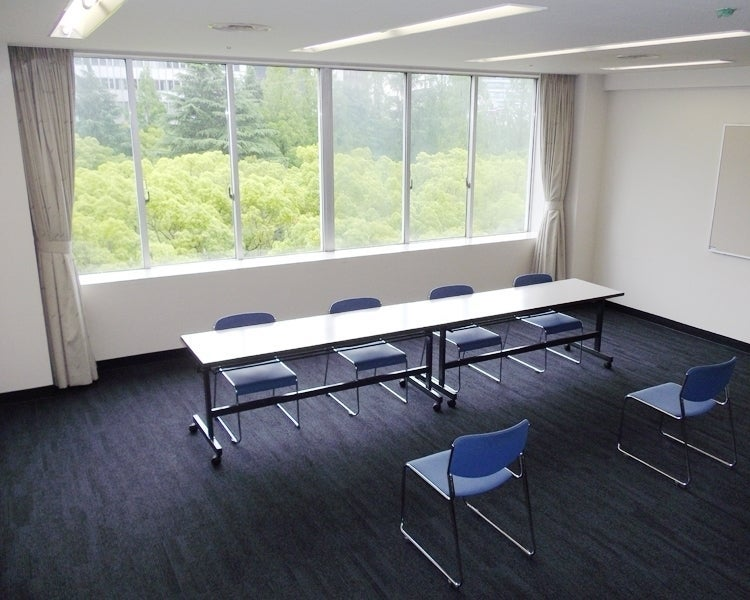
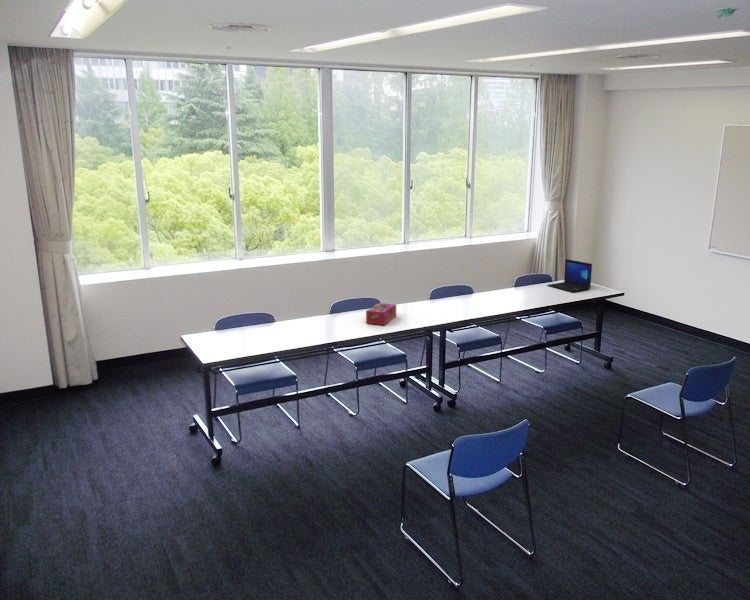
+ tissue box (381, 313)
+ laptop (569, 275)
